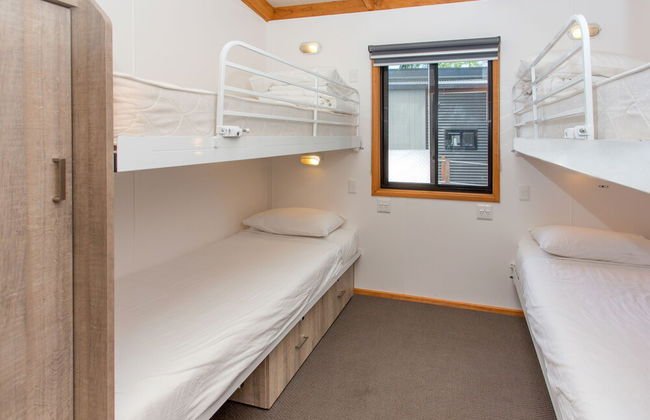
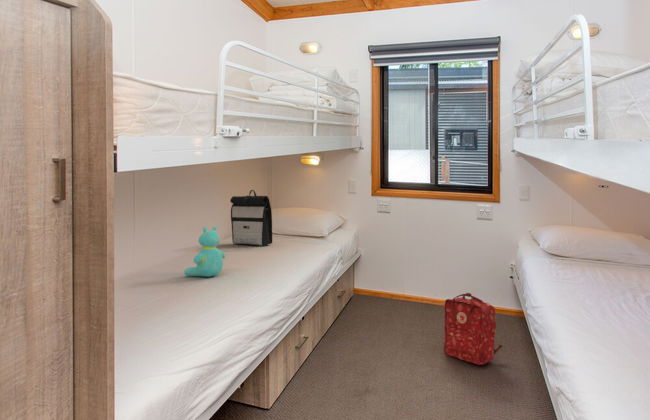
+ teddy bear (204, 250)
+ backpack (251, 217)
+ backpack (469, 324)
